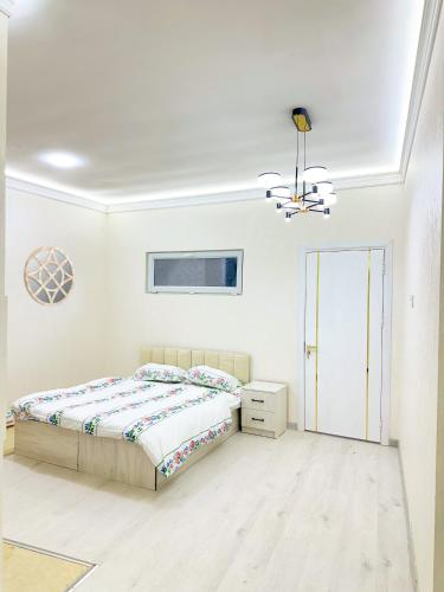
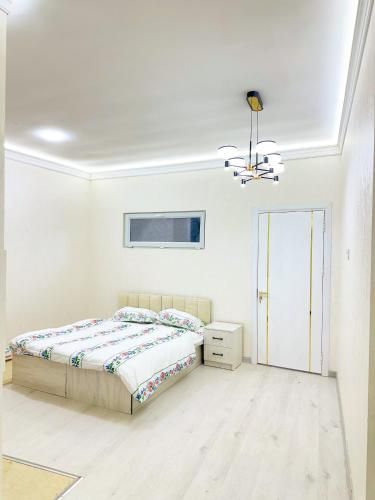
- home mirror (50, 276)
